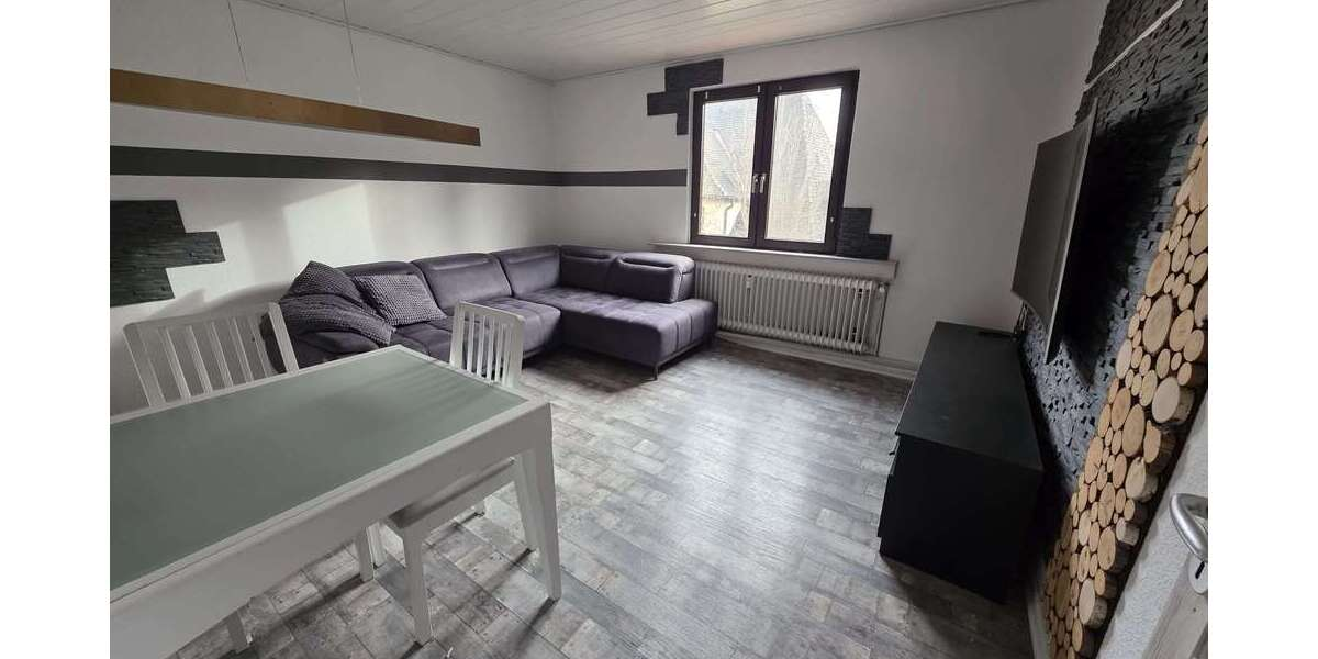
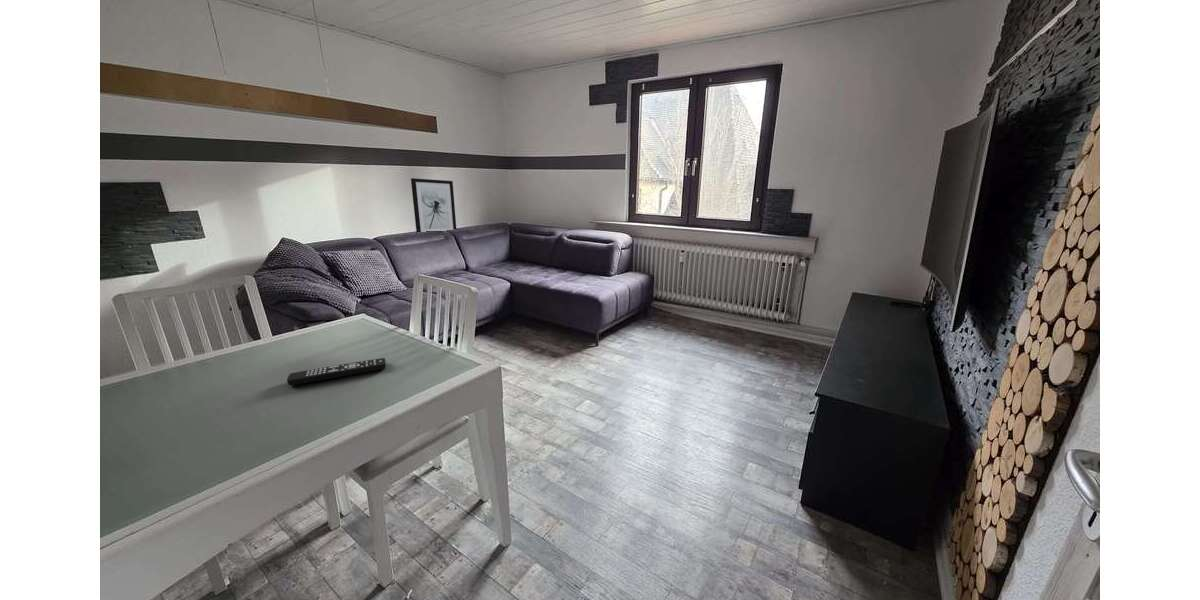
+ remote control (339, 371)
+ wall art (435, 208)
